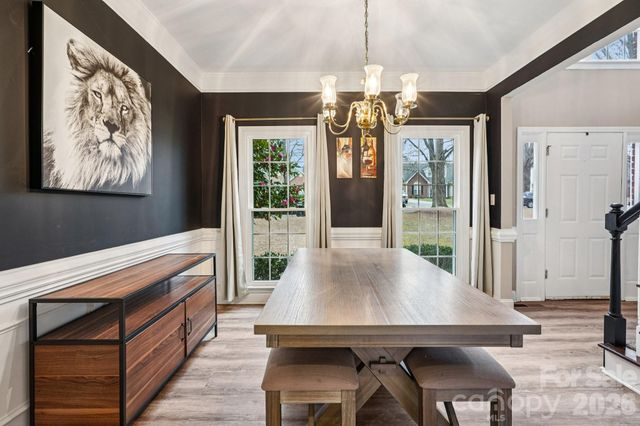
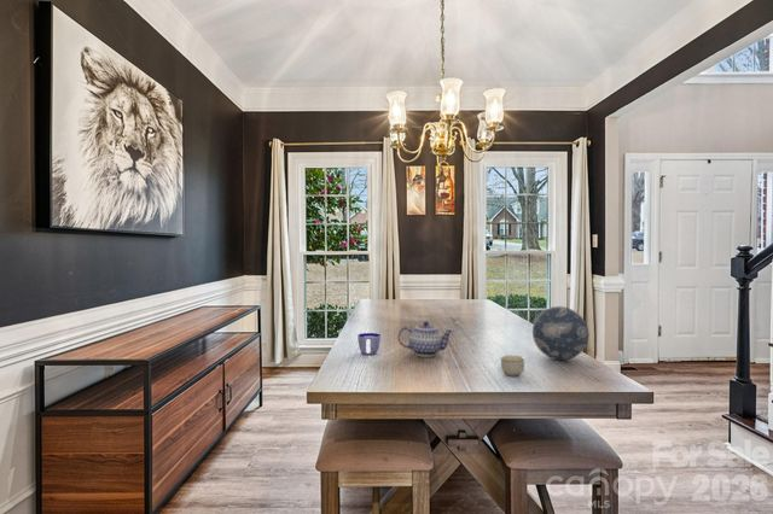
+ cup (511, 364)
+ teapot (425, 337)
+ cup (368, 344)
+ decorative ball (559, 332)
